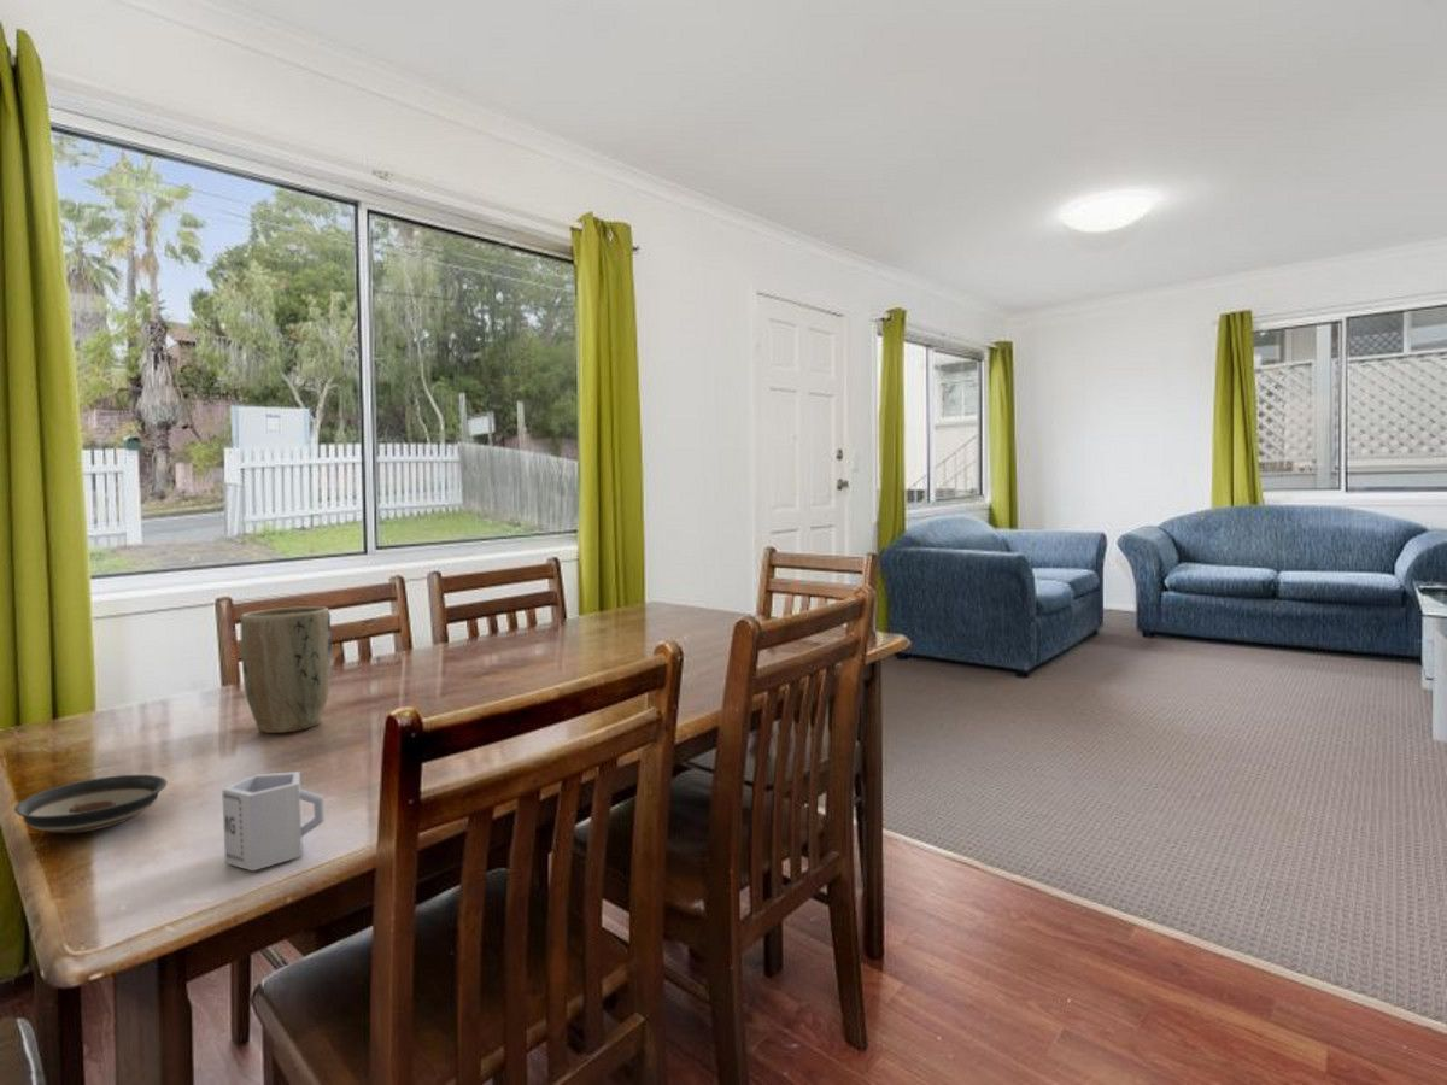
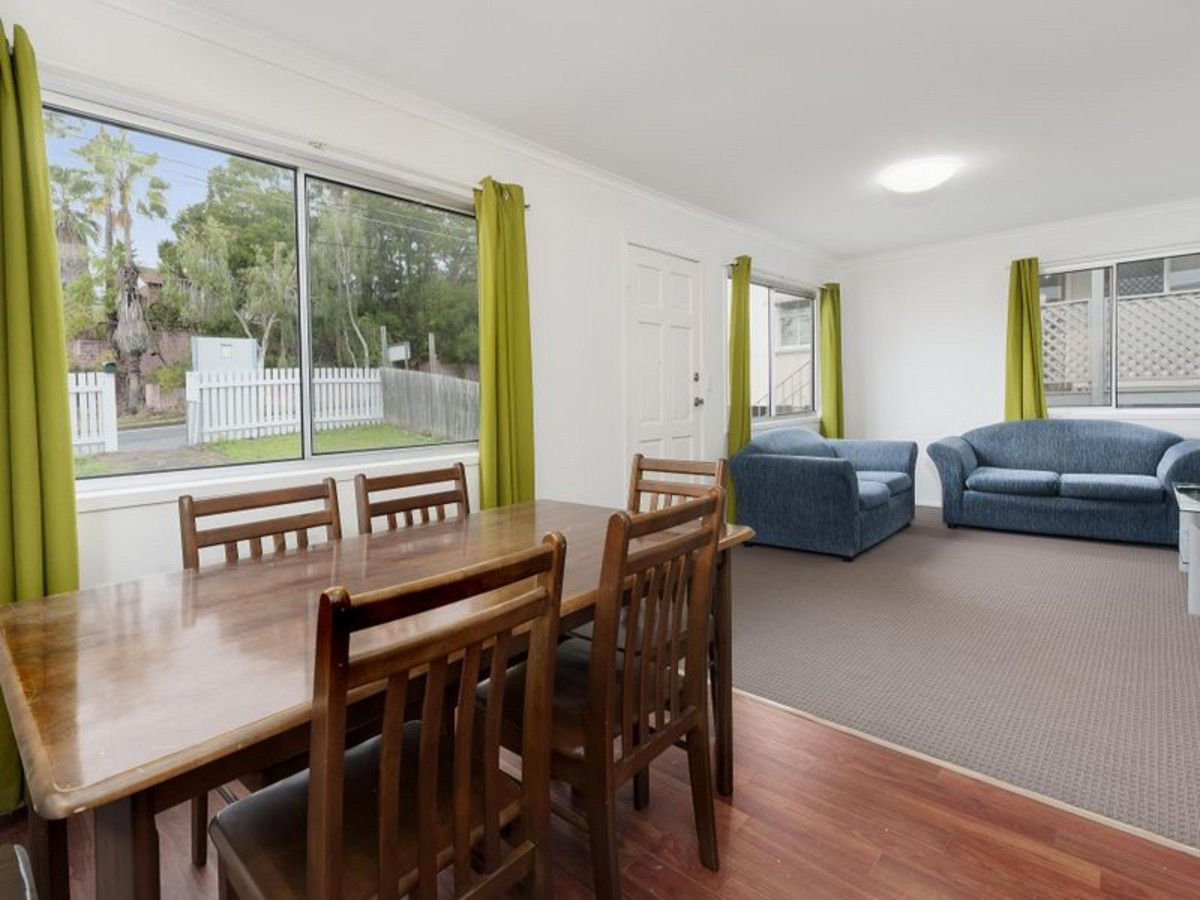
- cup (275, 817)
- saucer (94, 808)
- plant pot (288, 668)
